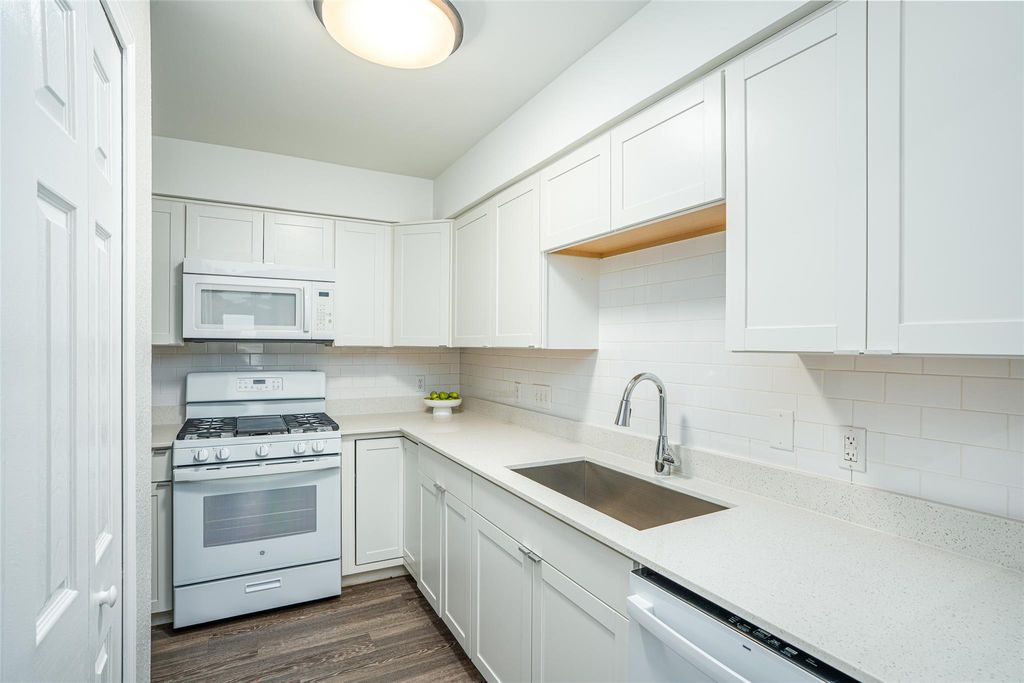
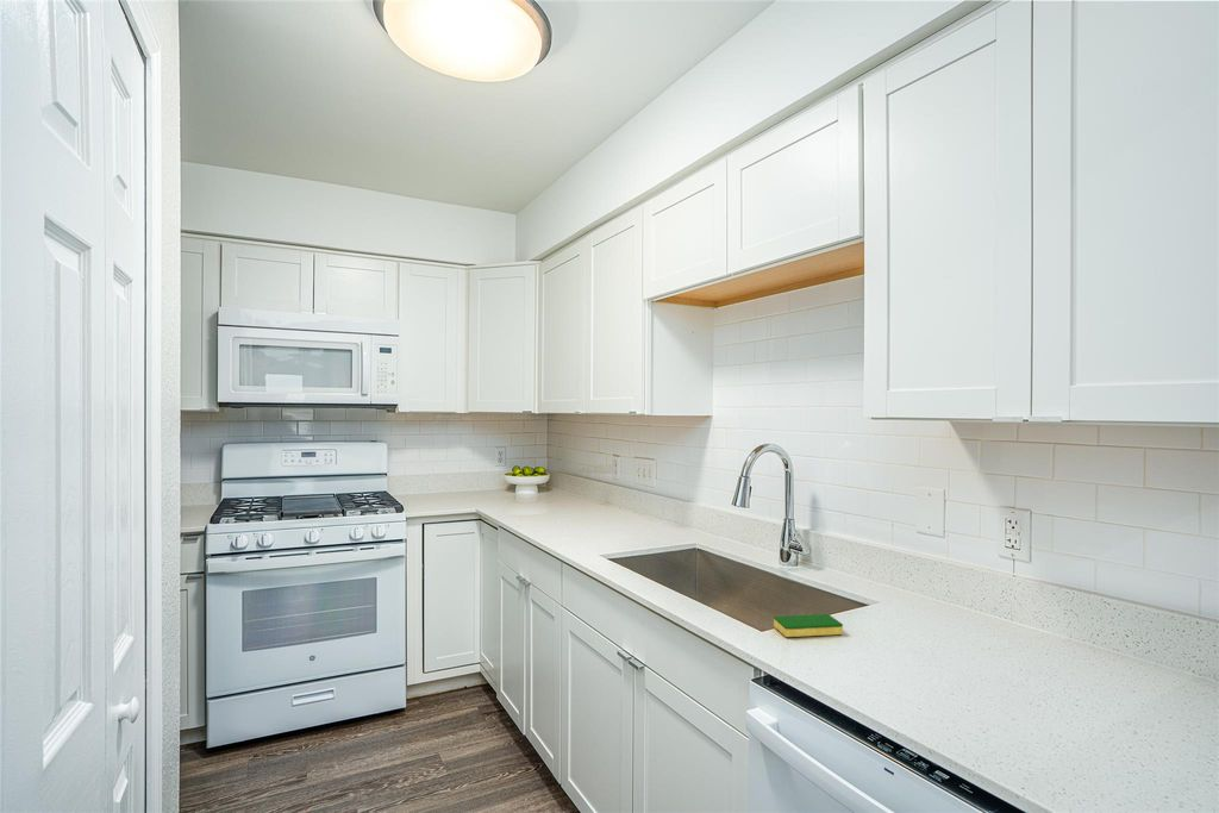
+ dish sponge (807, 625)
